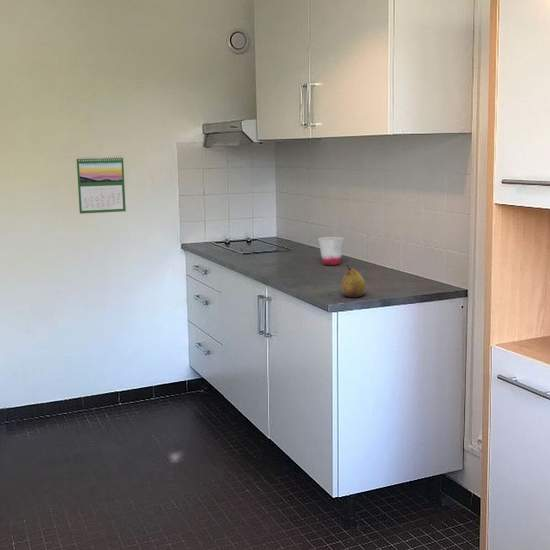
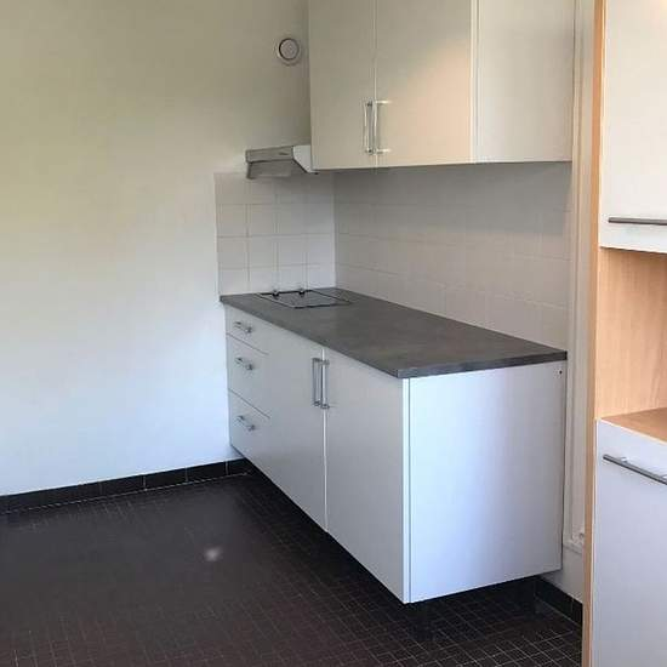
- calendar (101, 184)
- fruit (353, 280)
- cup (331, 251)
